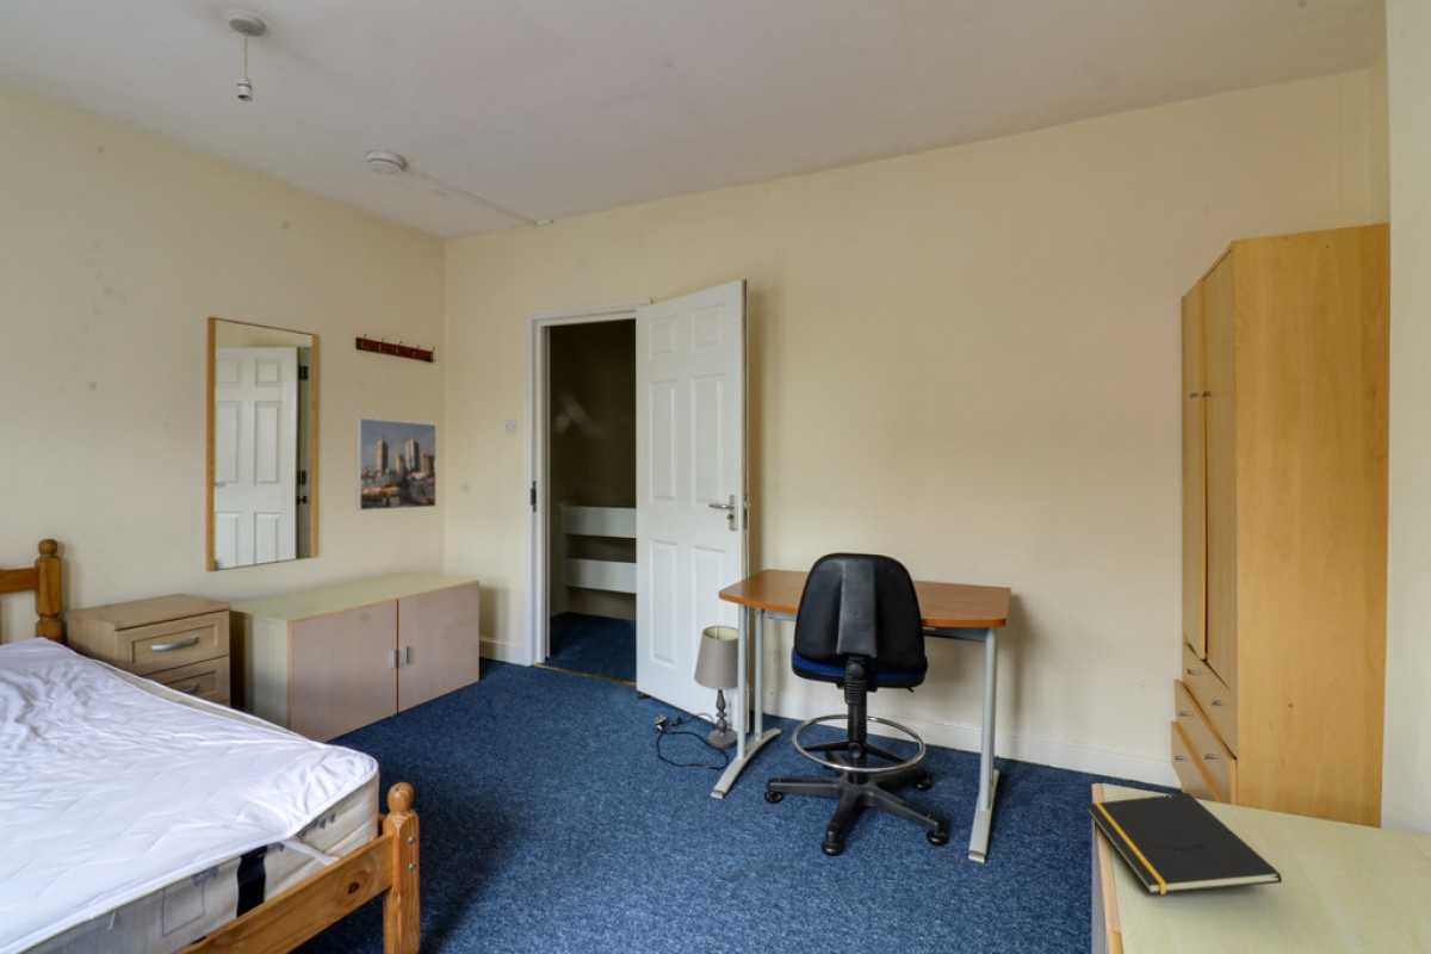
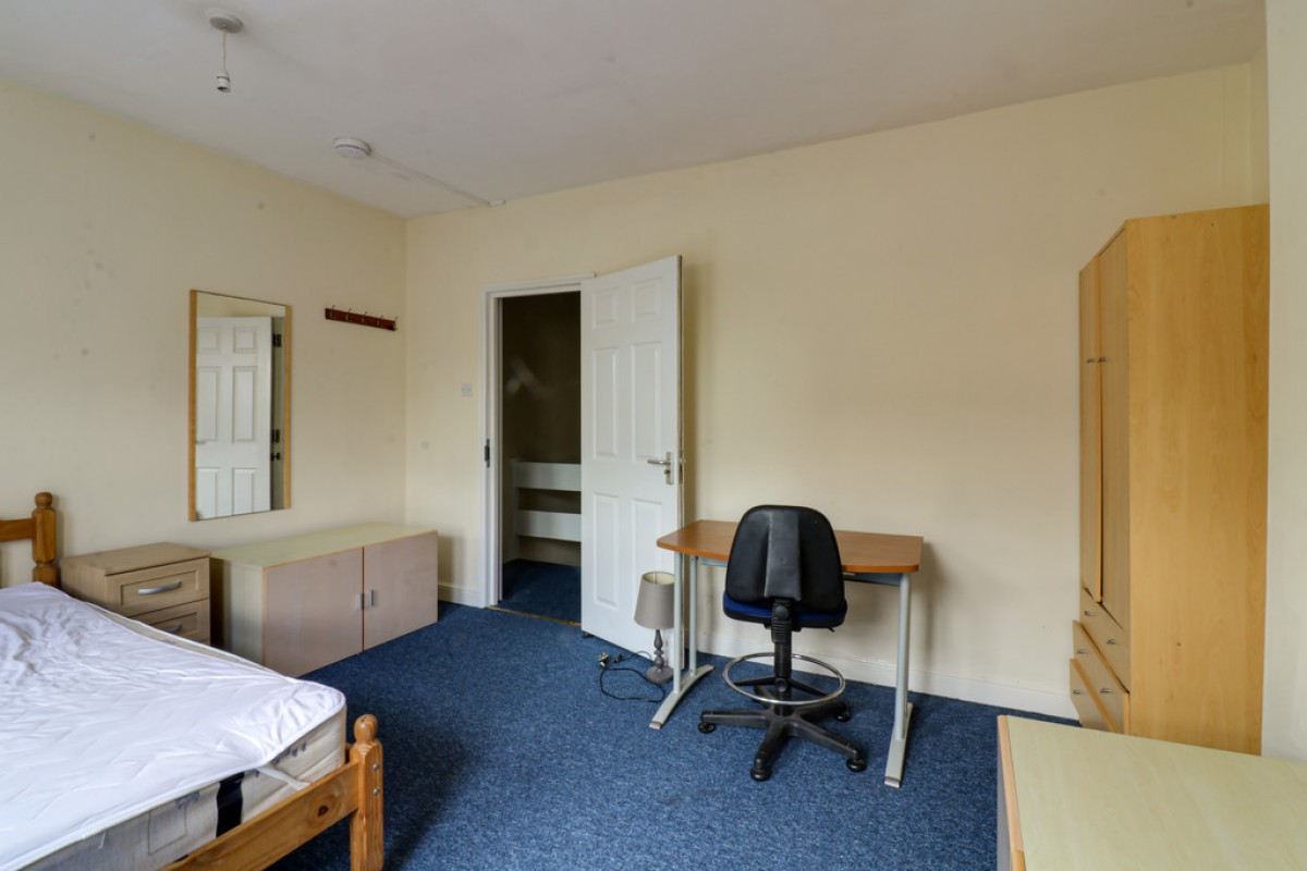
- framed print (398, 464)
- notepad (1171, 838)
